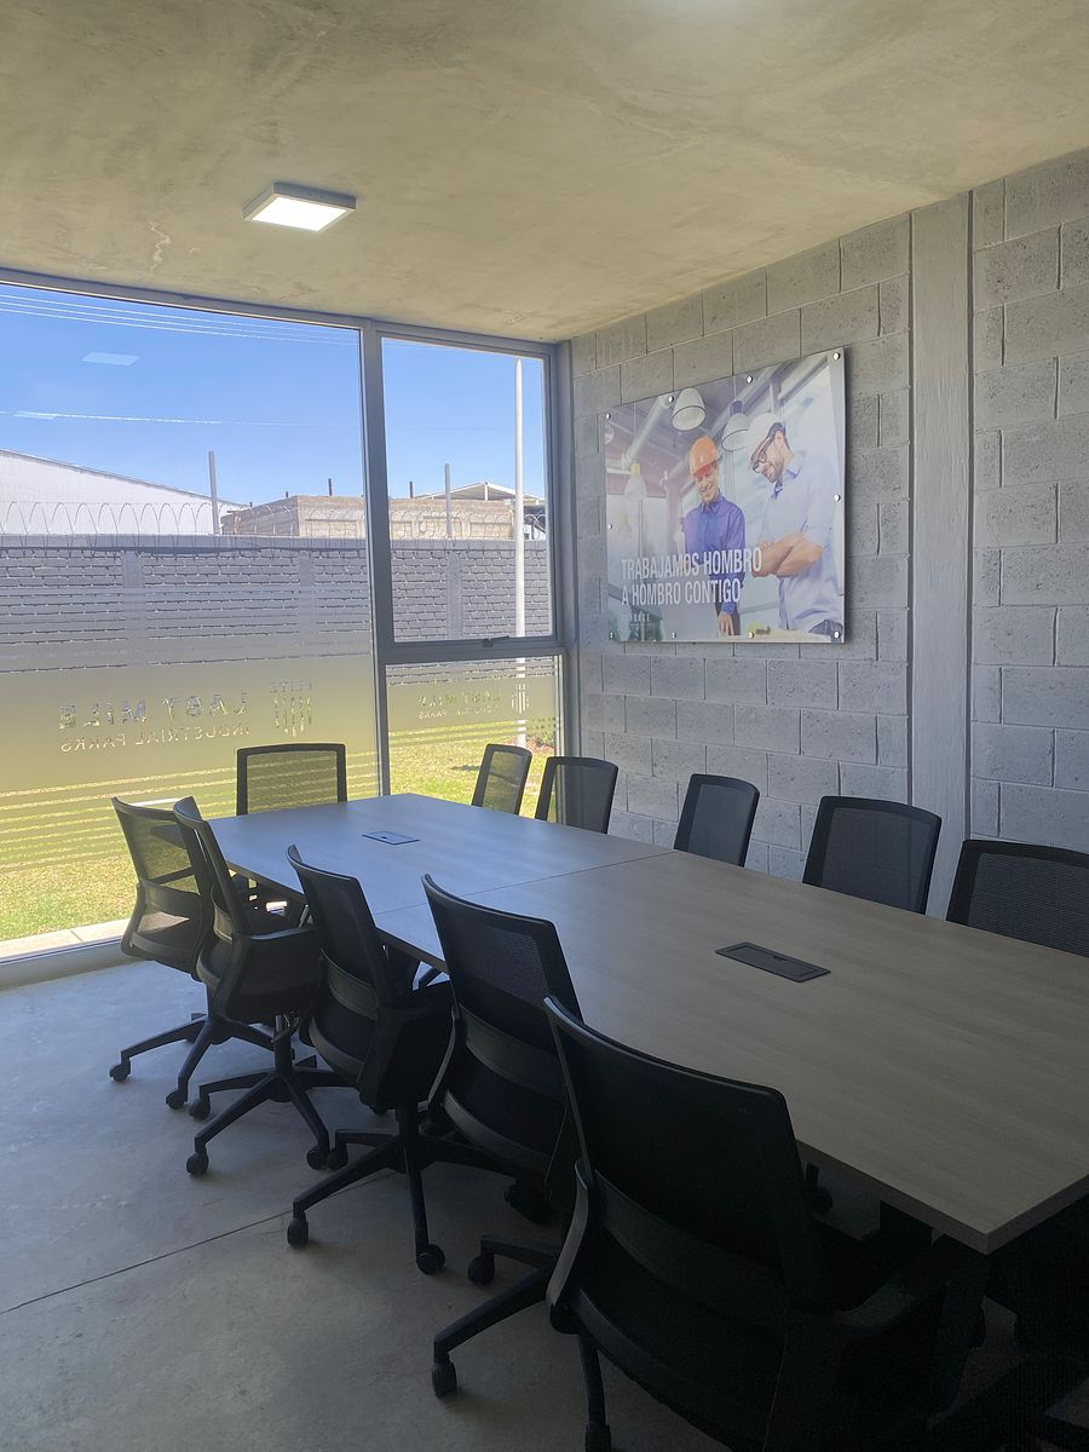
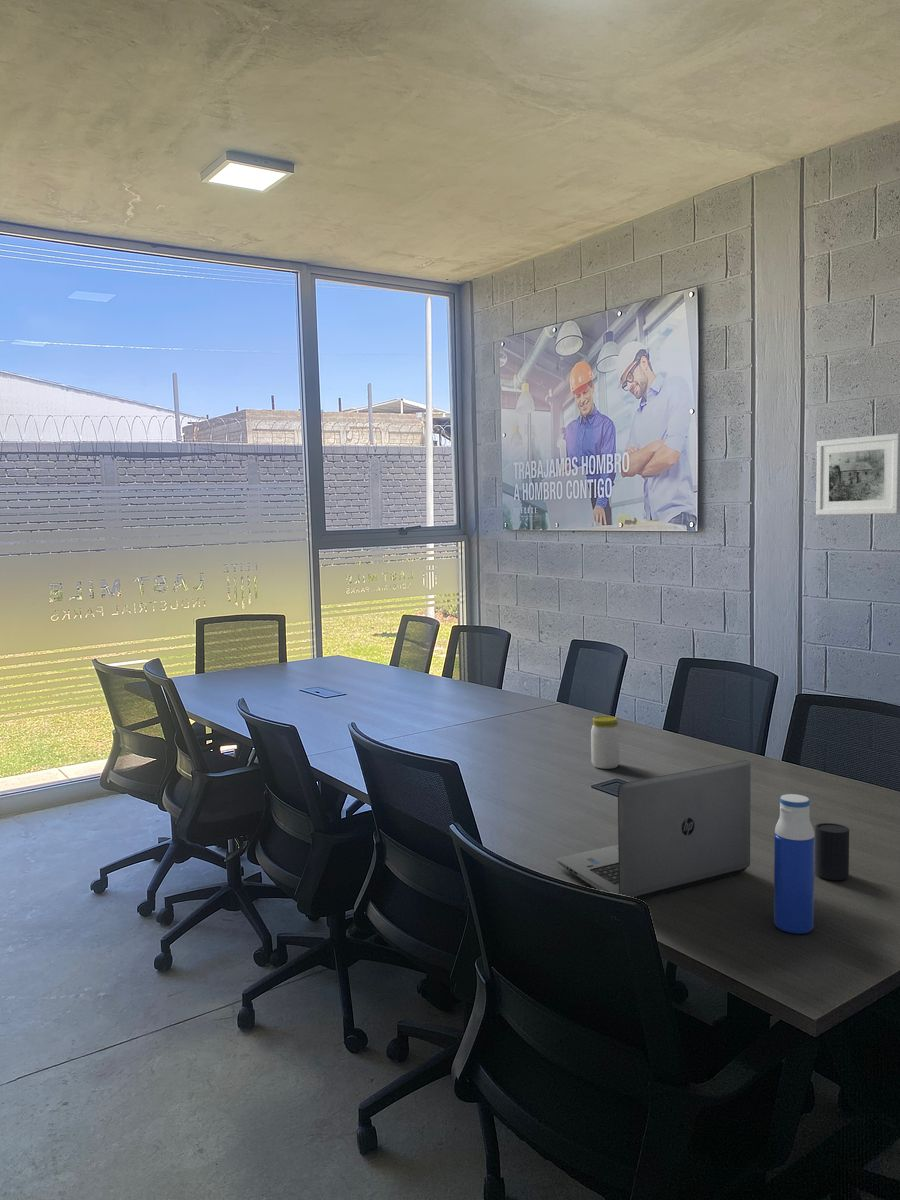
+ water bottle (794, 862)
+ laptop (651, 814)
+ jar (605, 741)
+ cup (831, 851)
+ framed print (857, 476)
